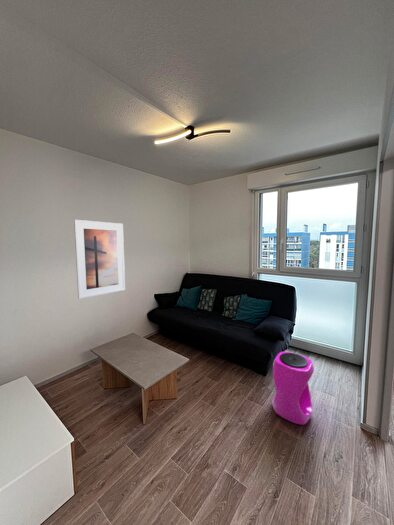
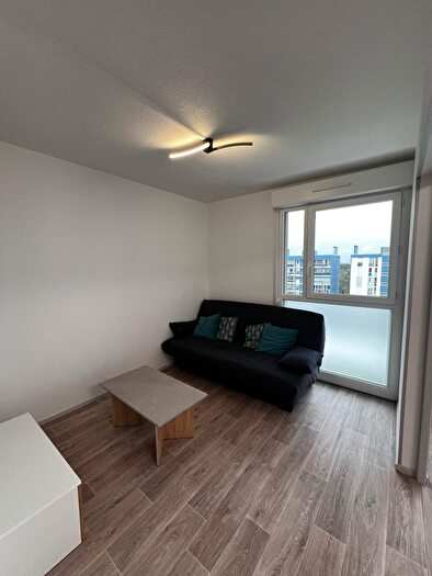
- stool (292, 385)
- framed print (102, 258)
